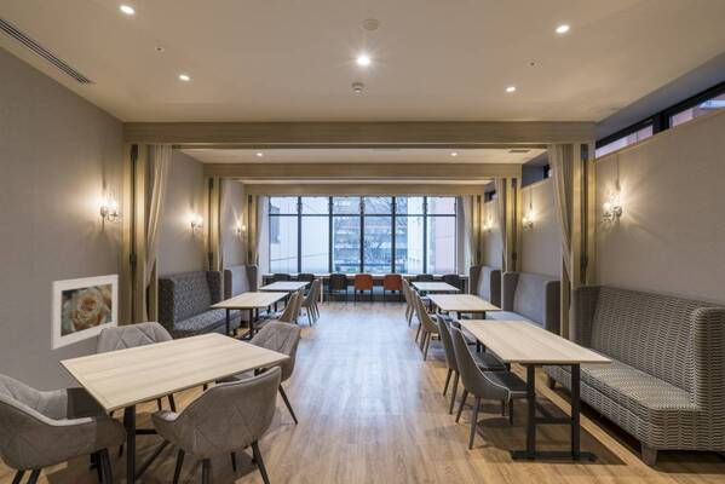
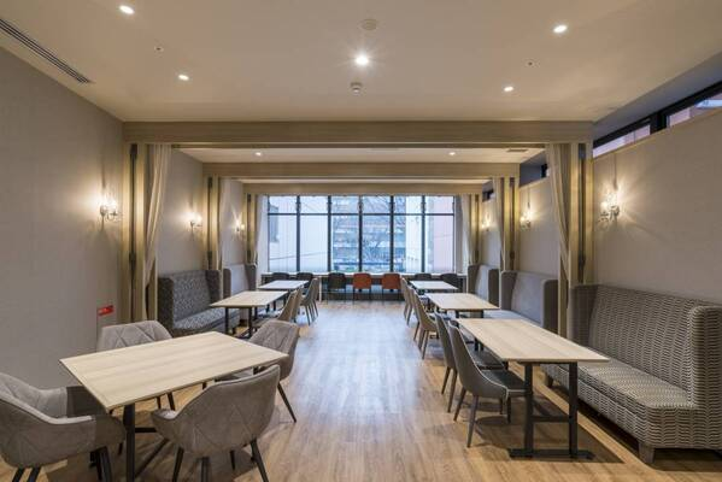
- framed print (87, 307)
